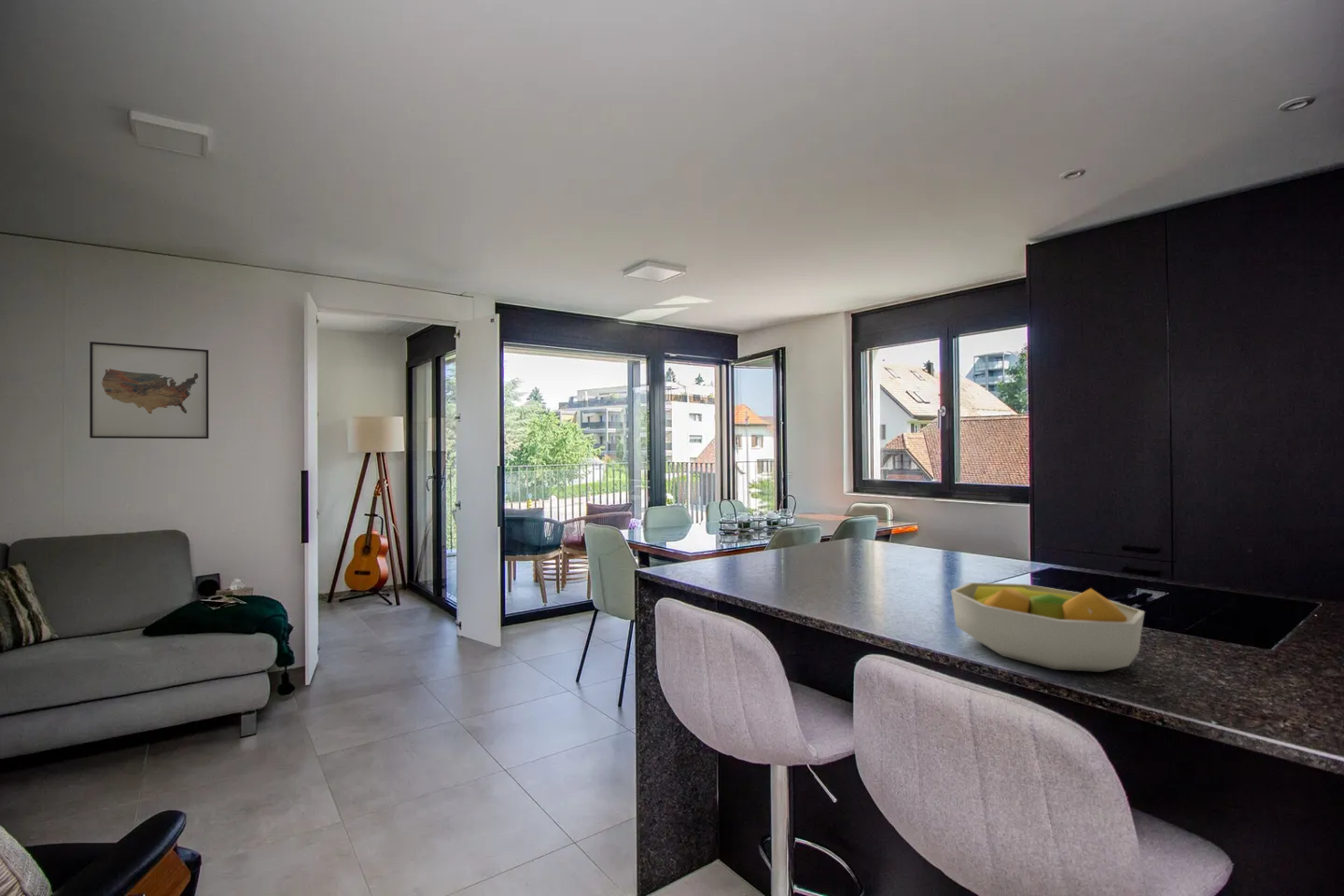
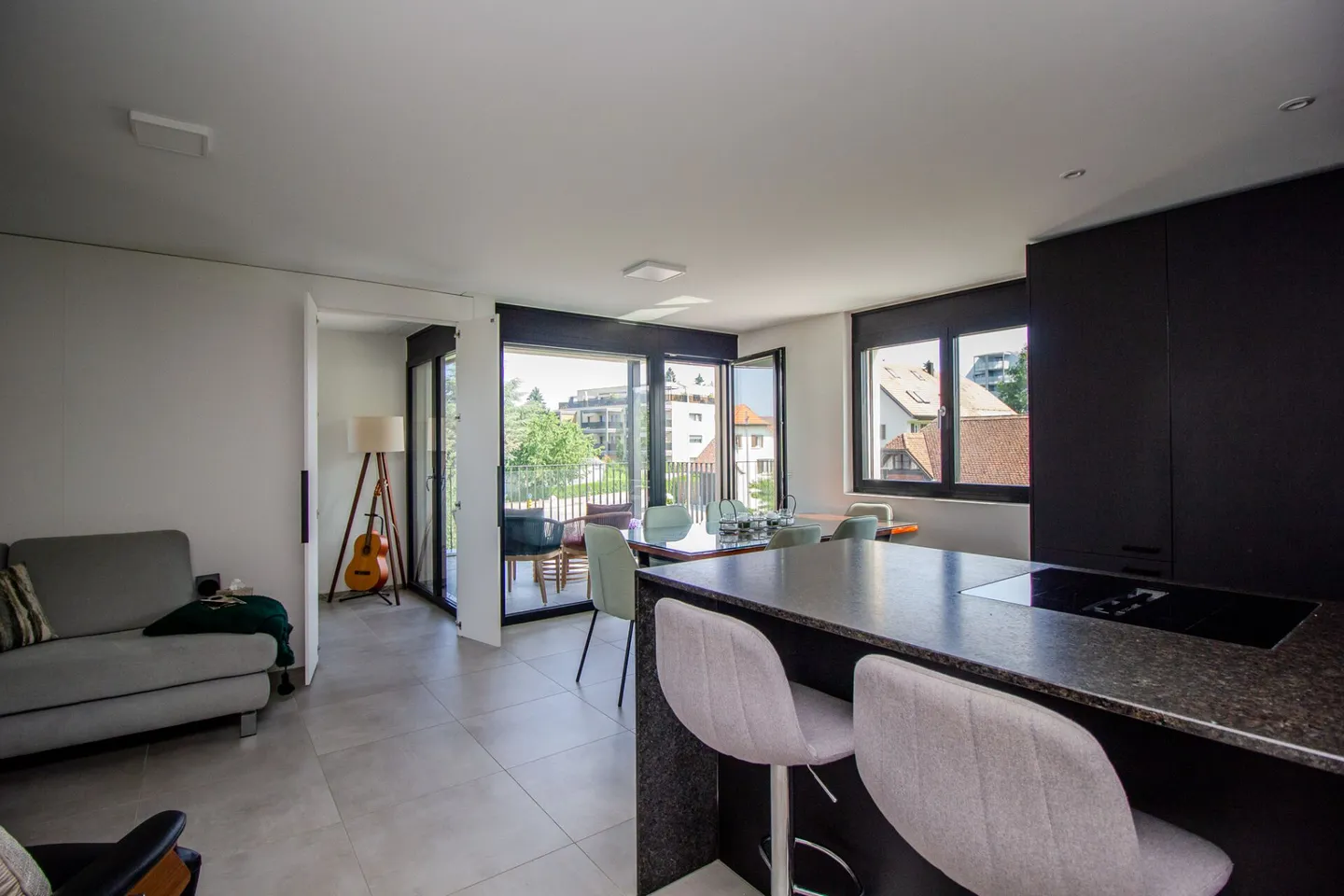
- fruit bowl (1040, 613)
- wall art (151, 392)
